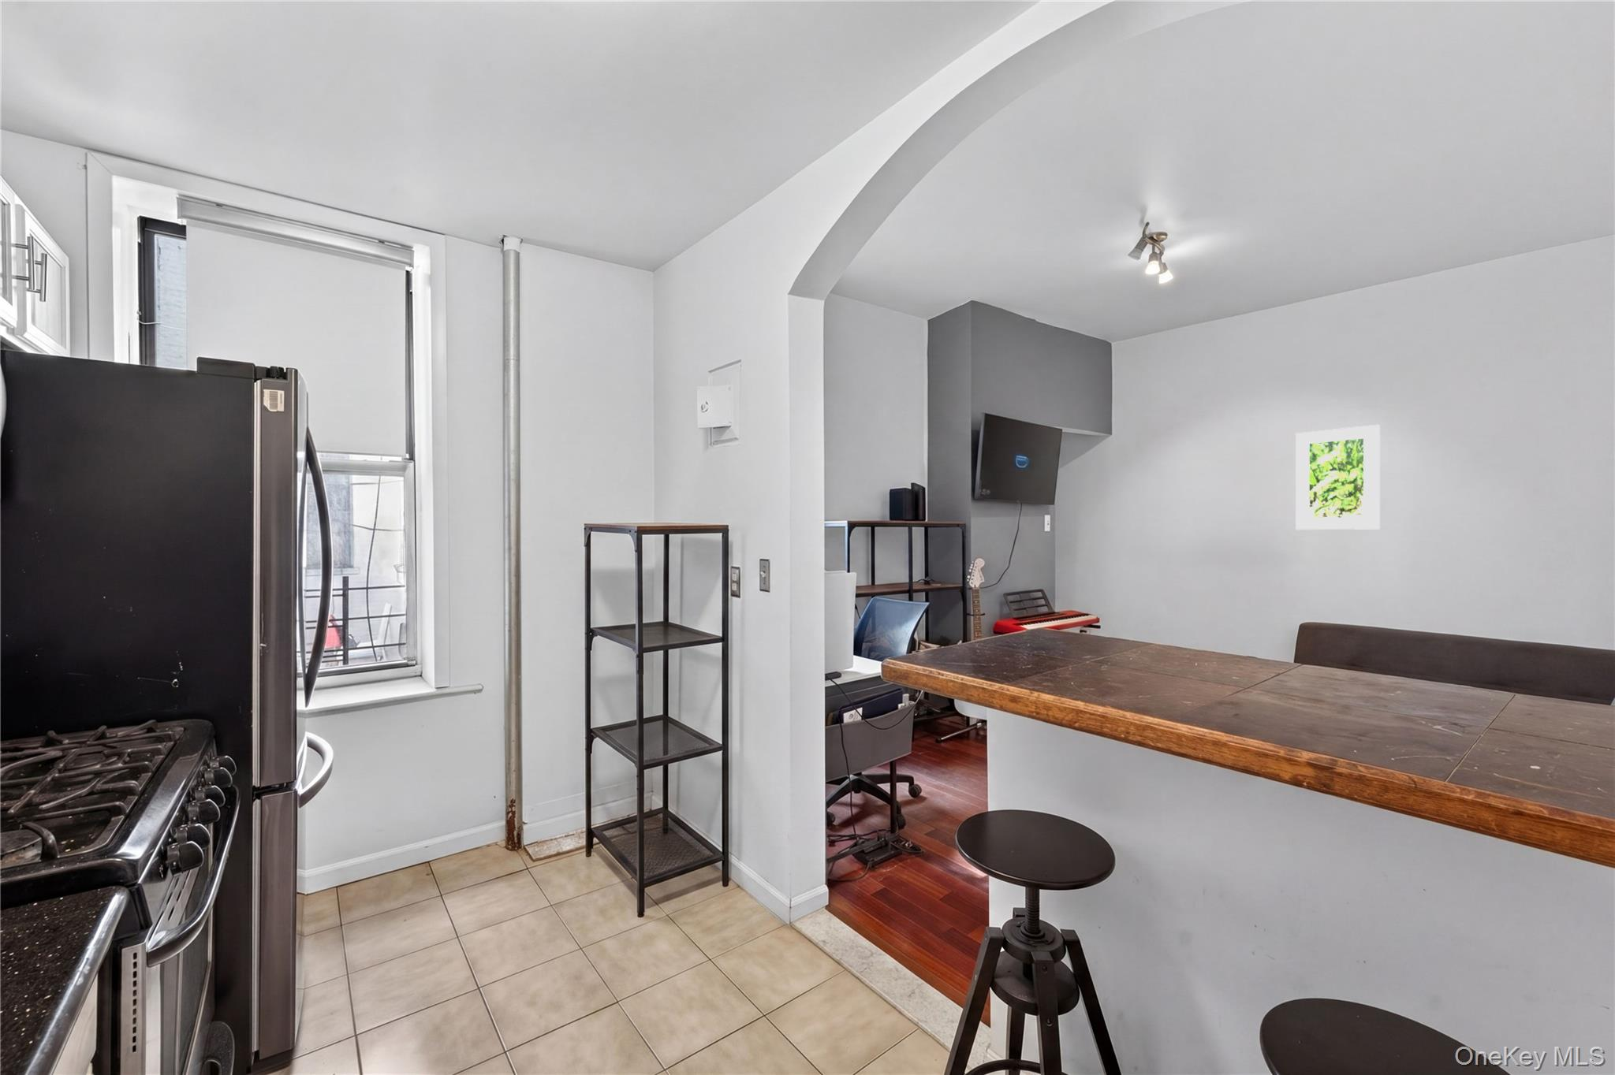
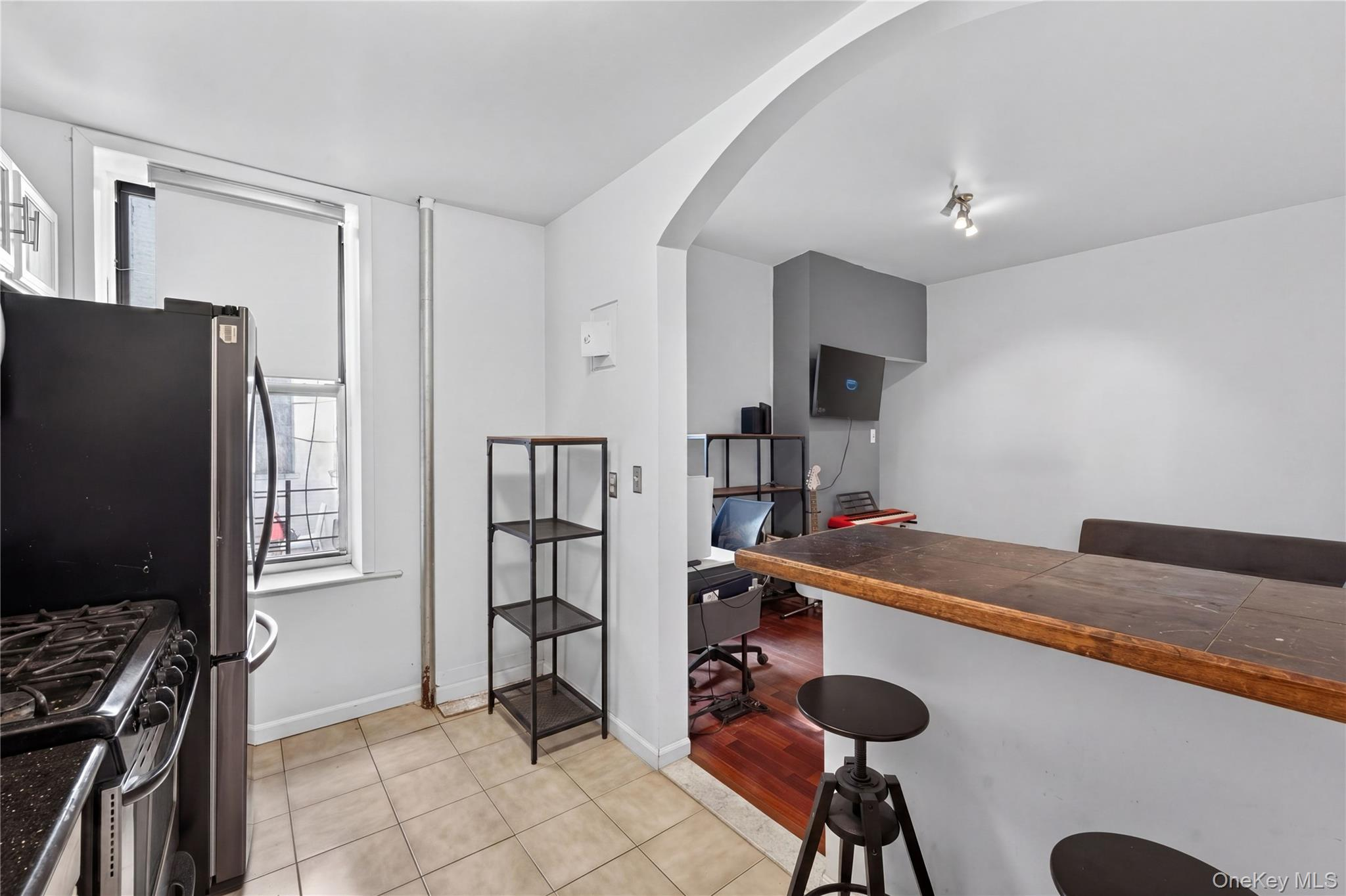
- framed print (1335, 479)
